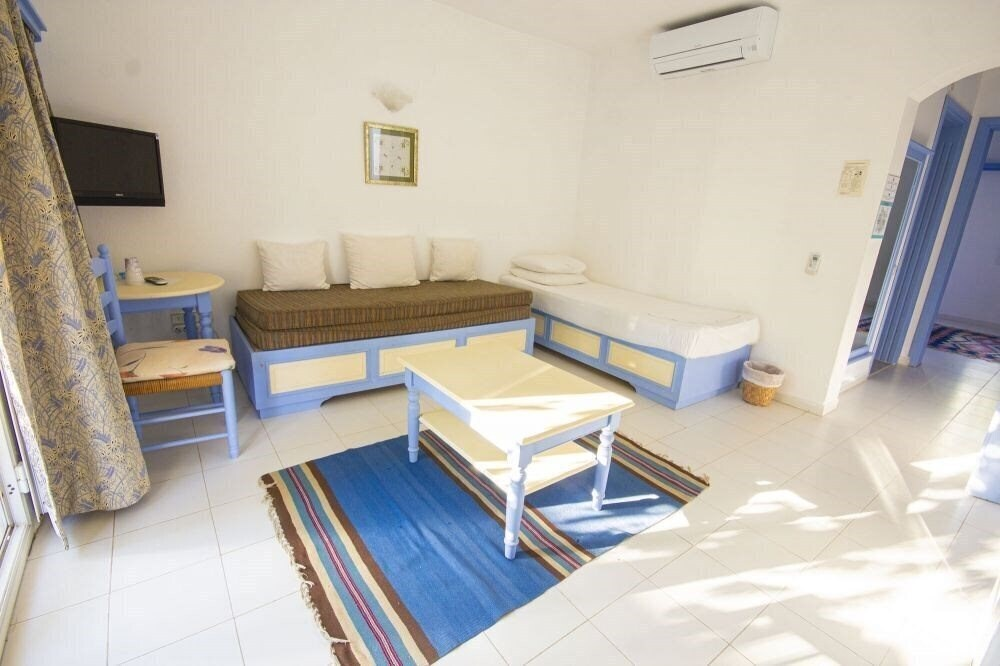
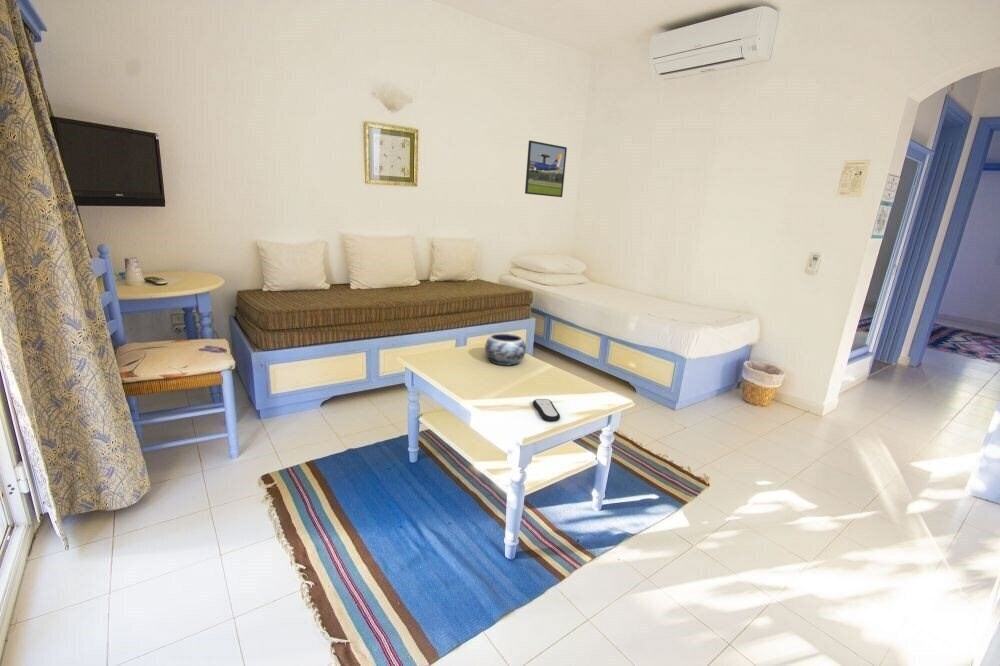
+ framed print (546, 170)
+ decorative bowl (505, 349)
+ remote control (546, 409)
